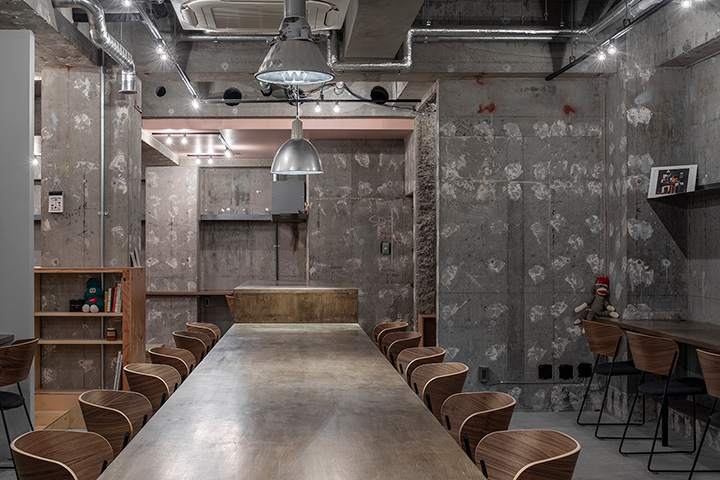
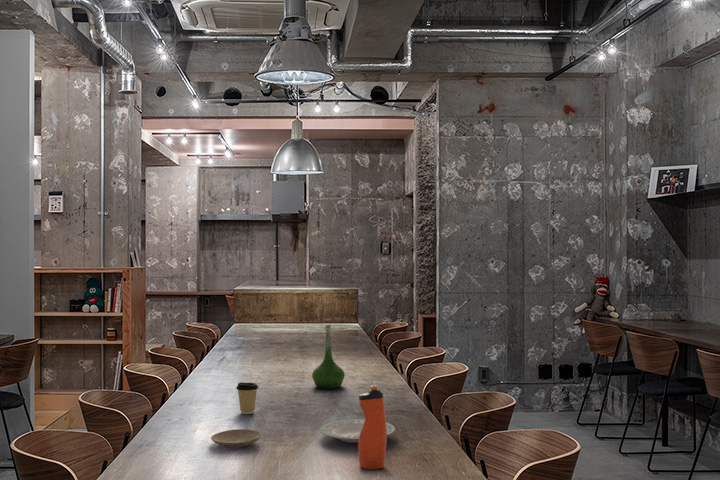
+ plate (357, 433)
+ coffee cup (247, 397)
+ vase (328, 355)
+ plate (236, 439)
+ water bottle (372, 425)
